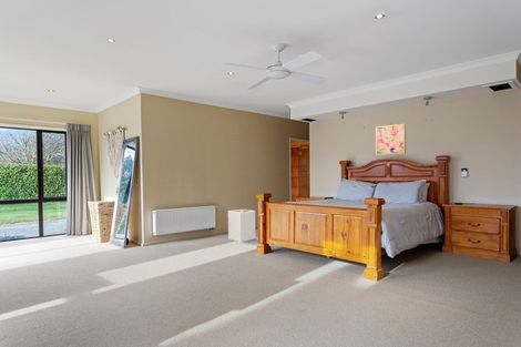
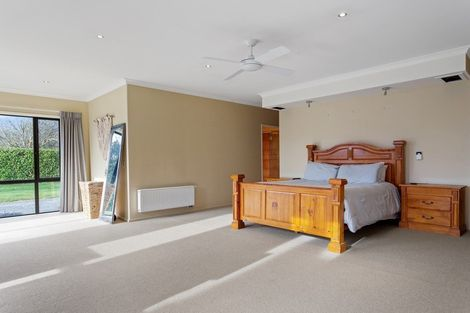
- laundry hamper (242, 224)
- wall art (389, 140)
